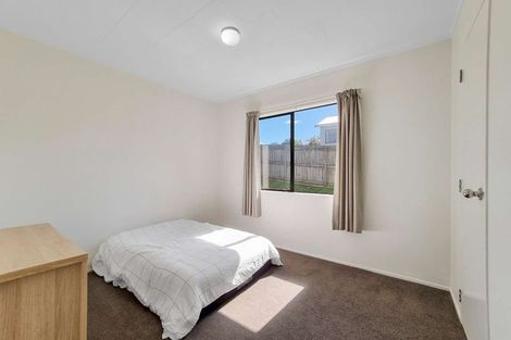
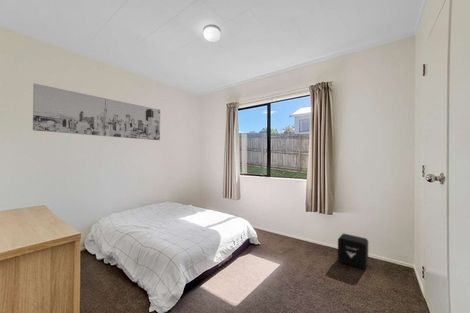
+ wall art (109, 117)
+ air purifier (352, 250)
